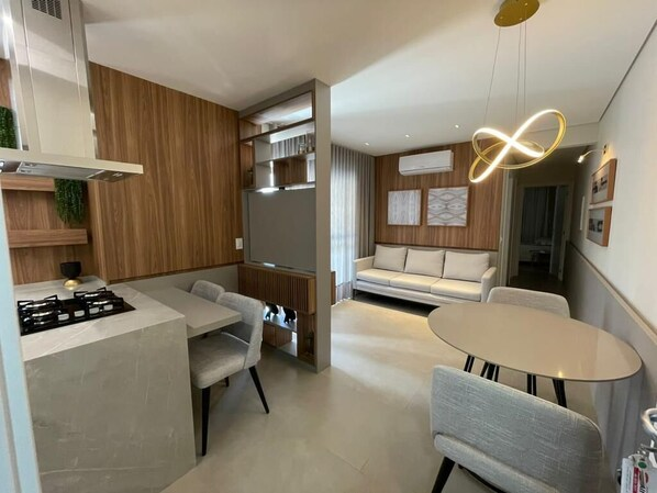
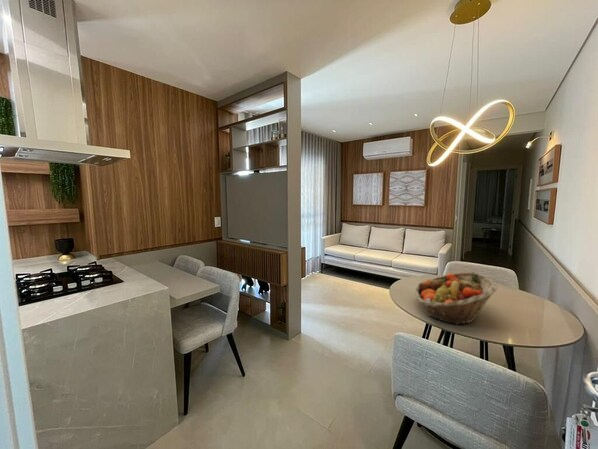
+ fruit basket (452, 294)
